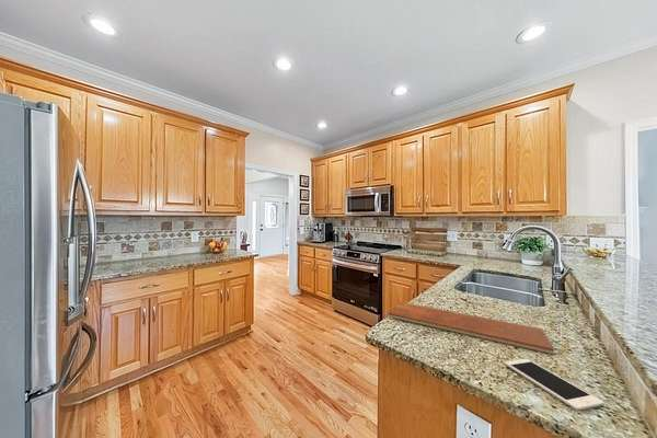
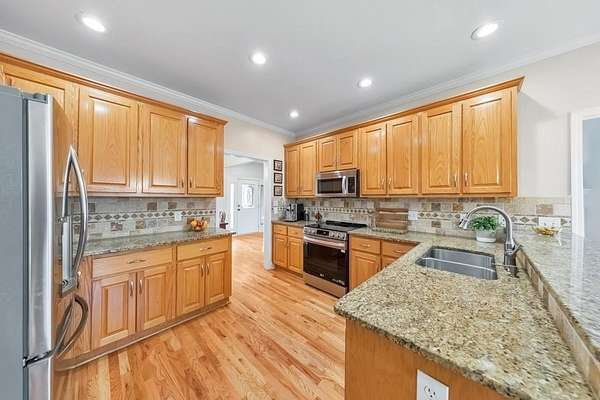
- chopping board (459, 322)
- cell phone (548, 380)
